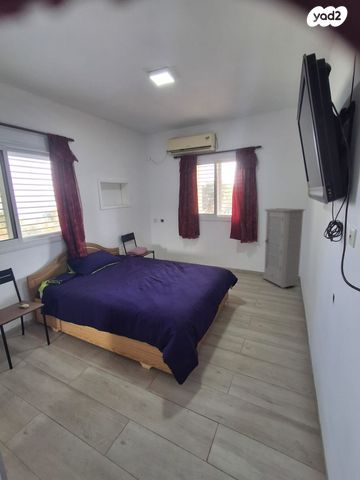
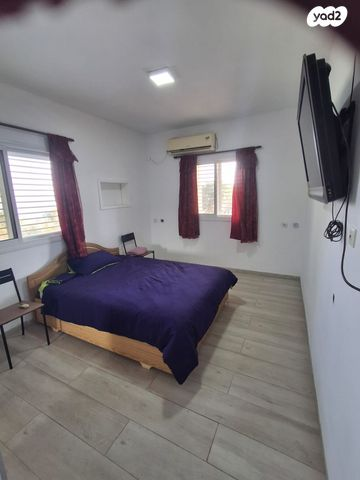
- cabinet (281, 246)
